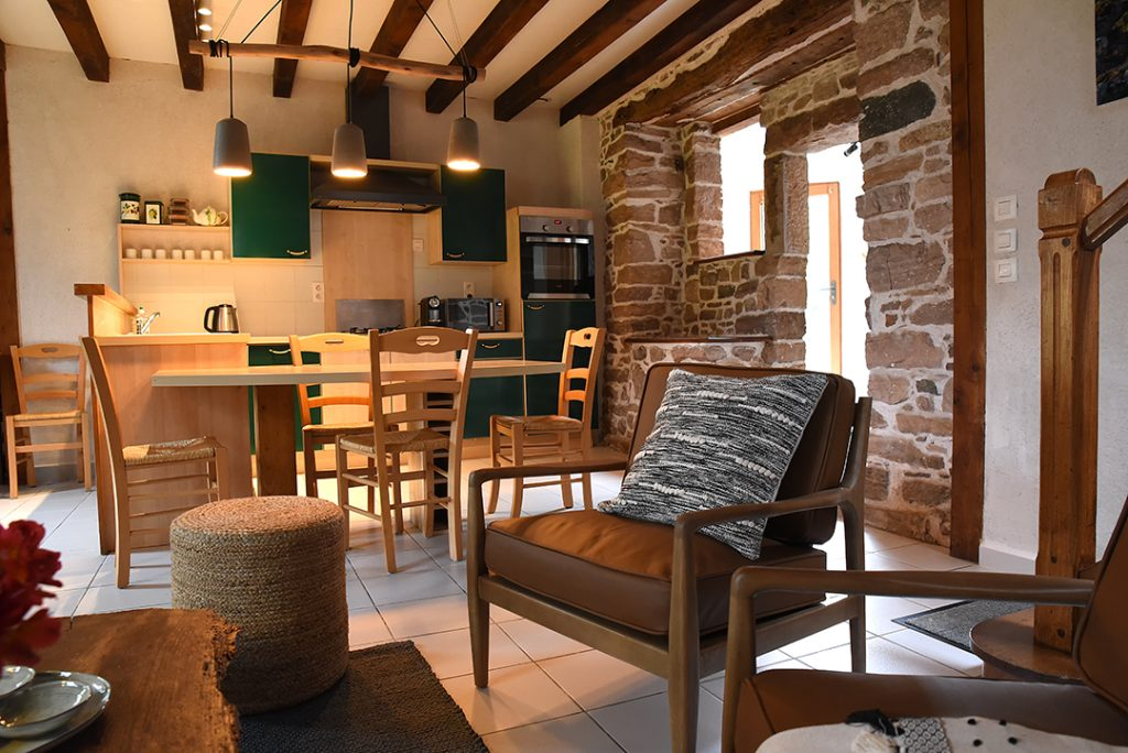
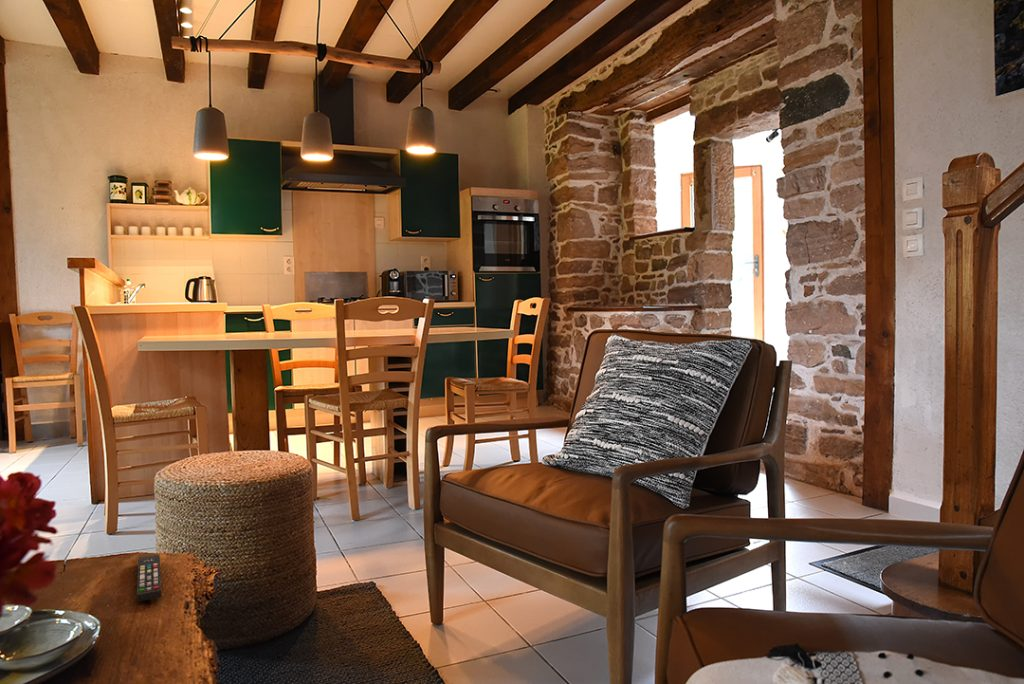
+ remote control (149, 576)
